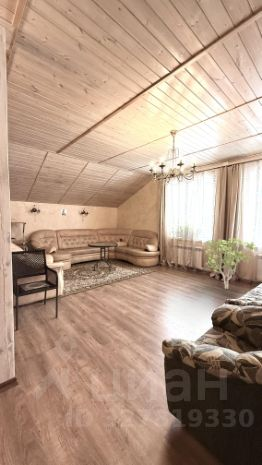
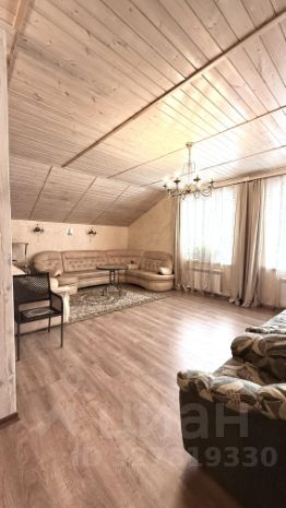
- shrub (228, 263)
